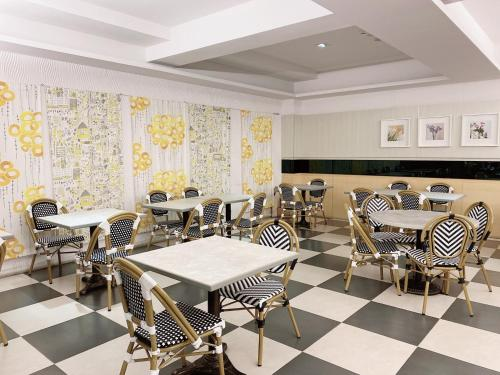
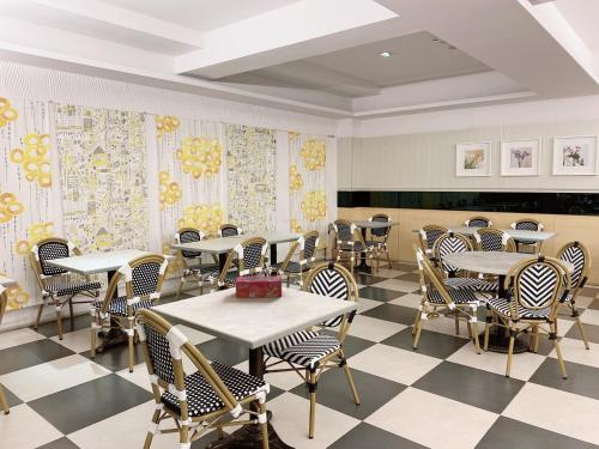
+ tissue box (259, 286)
